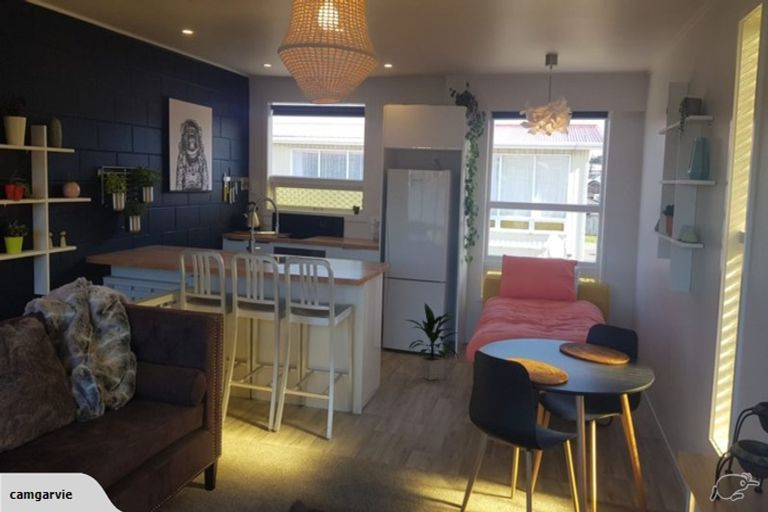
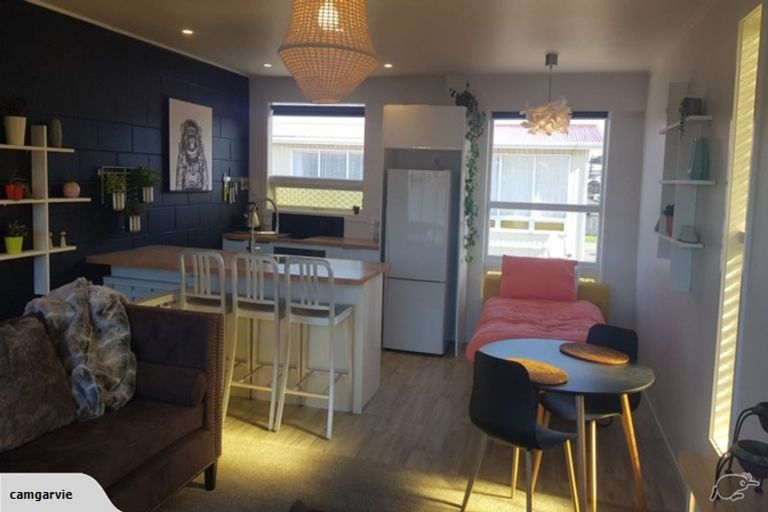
- indoor plant (434, 341)
